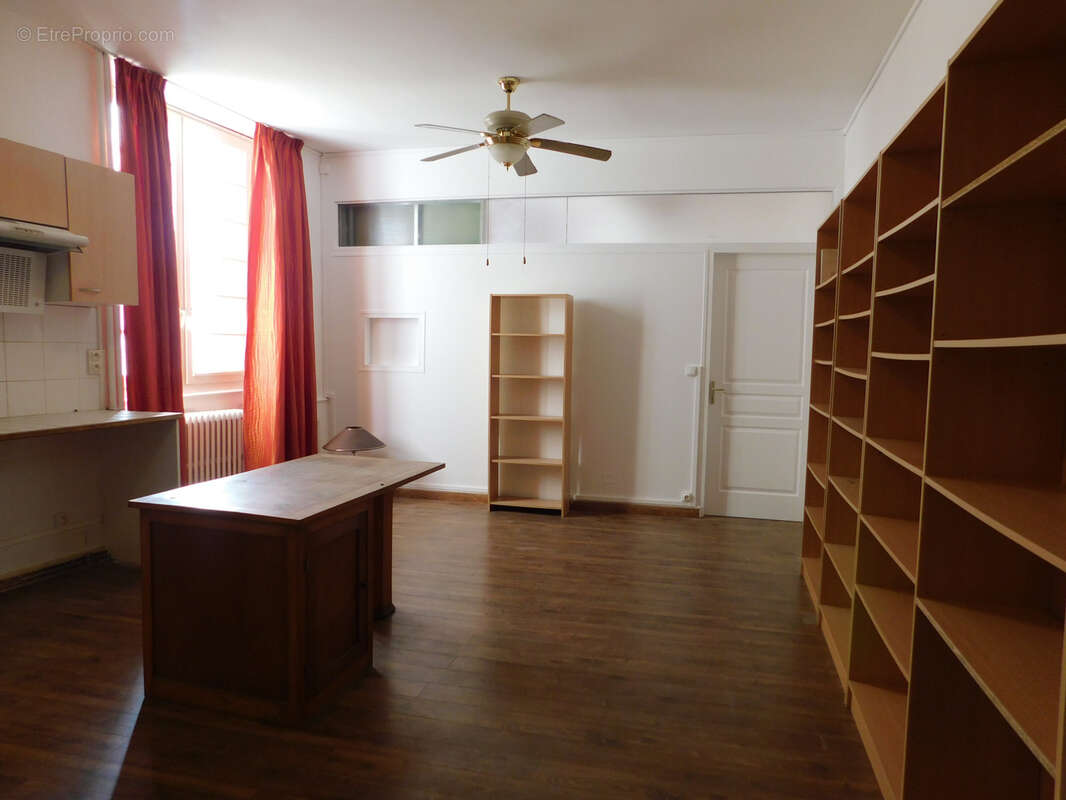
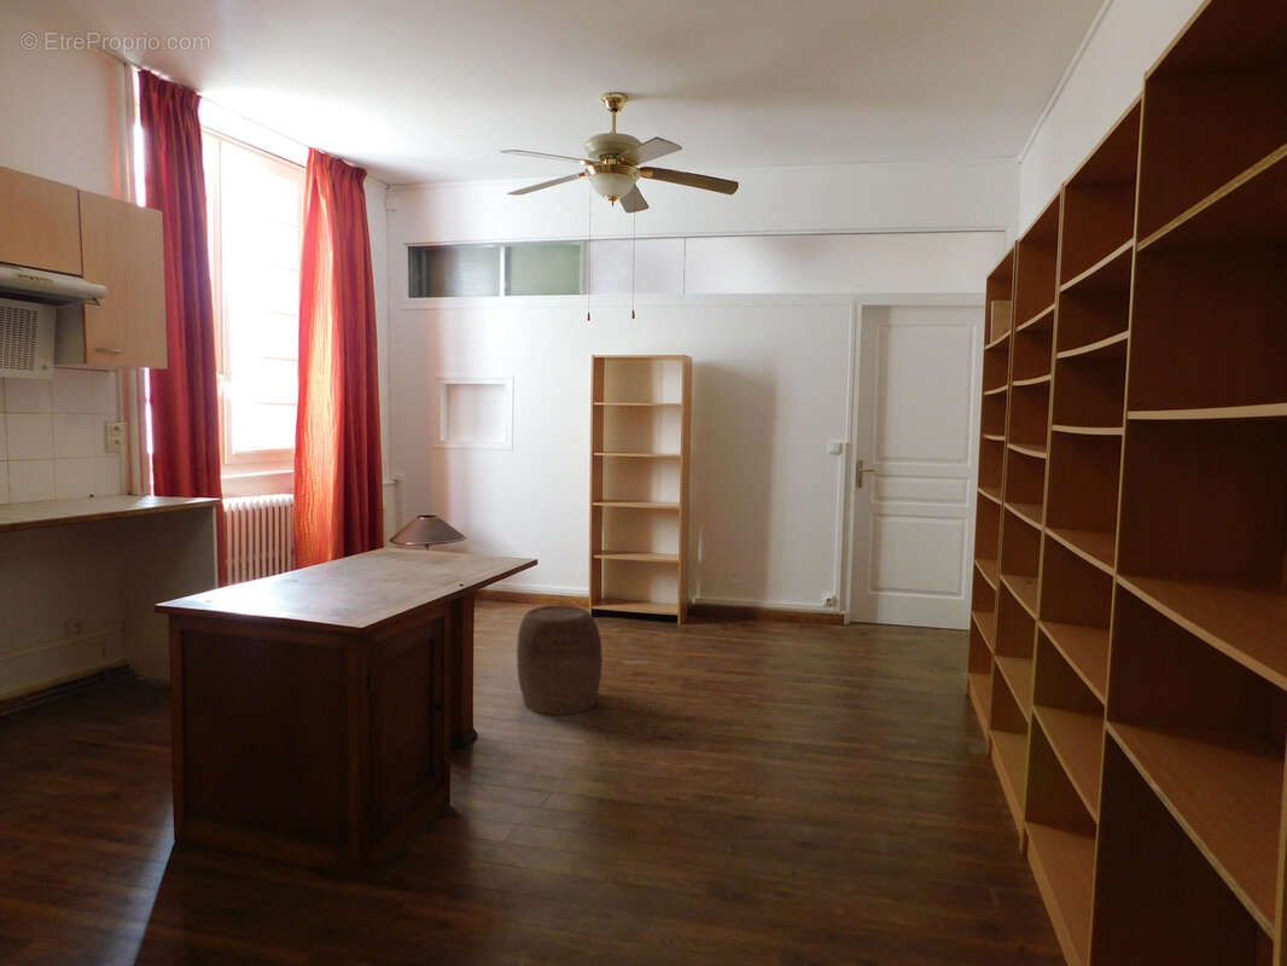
+ stool (559, 657)
